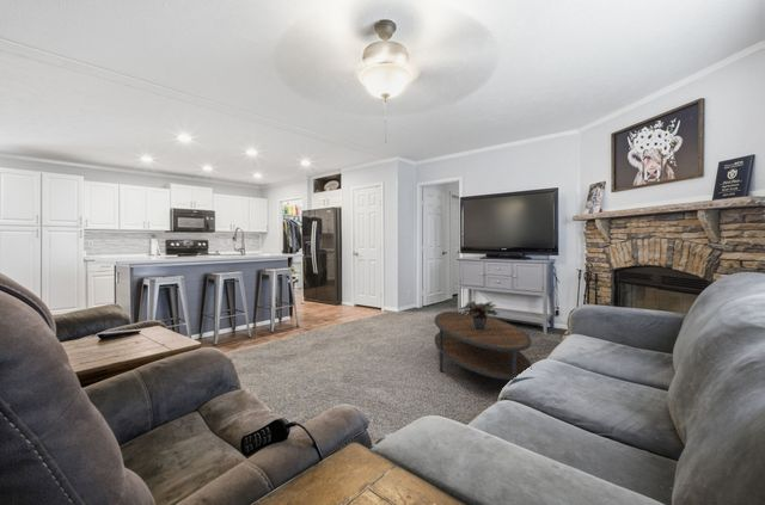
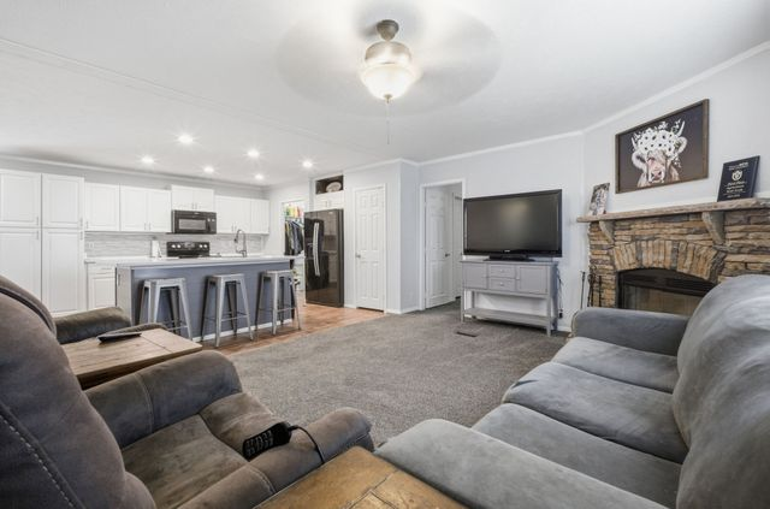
- coffee table (476, 347)
- potted plant (478, 315)
